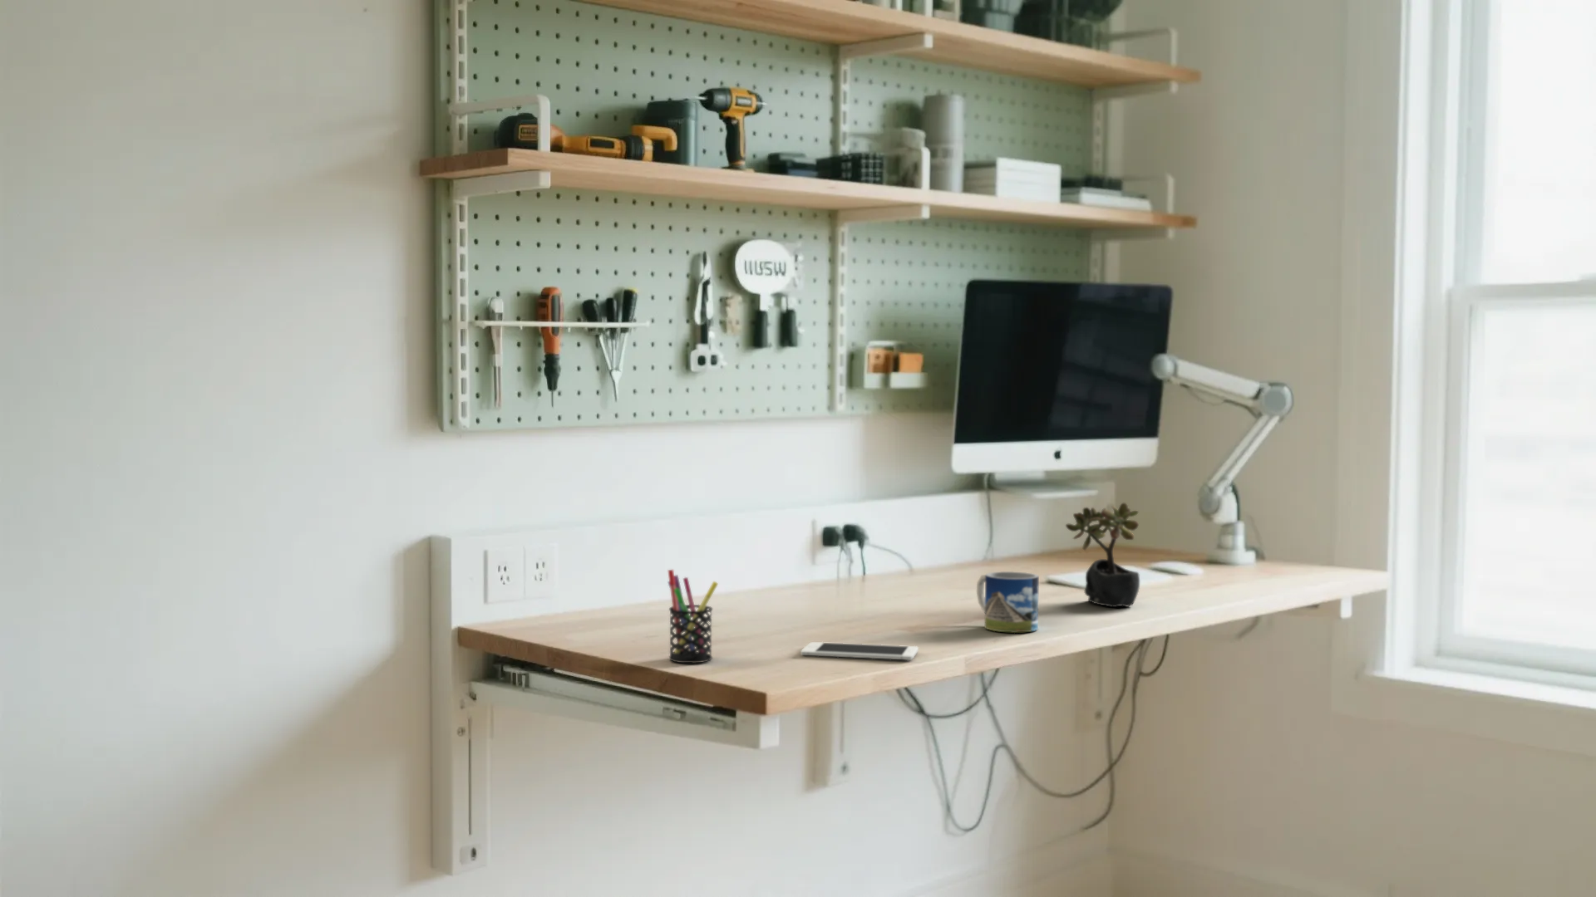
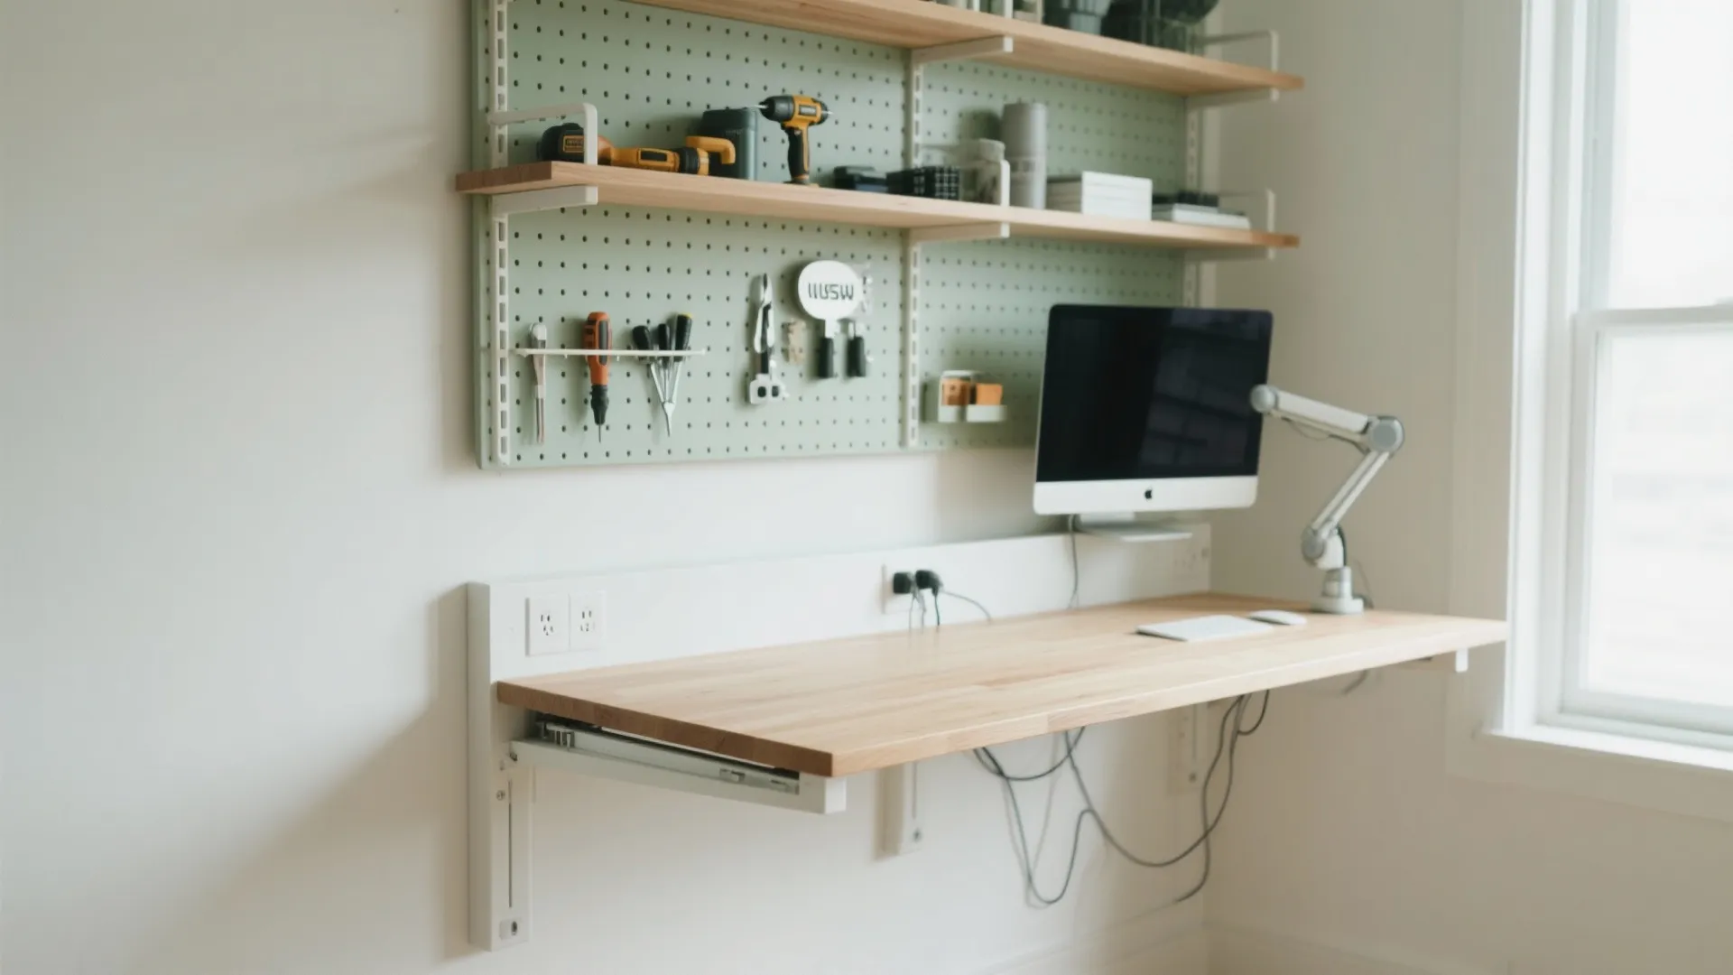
- cell phone (859, 651)
- succulent plant (1109, 552)
- pen holder (686, 616)
- mug (1003, 600)
